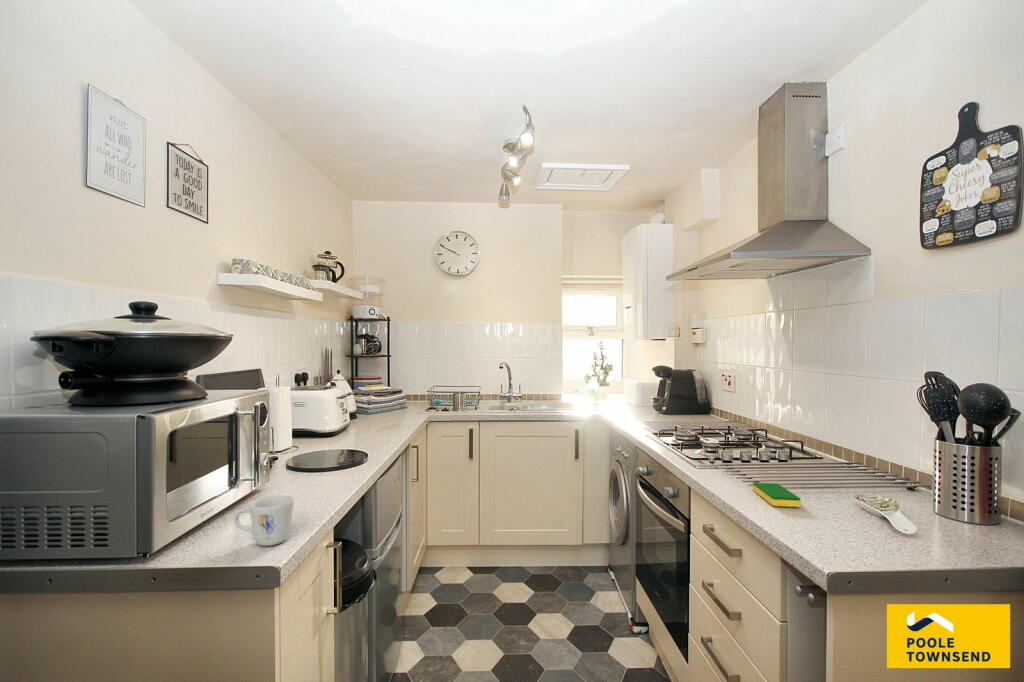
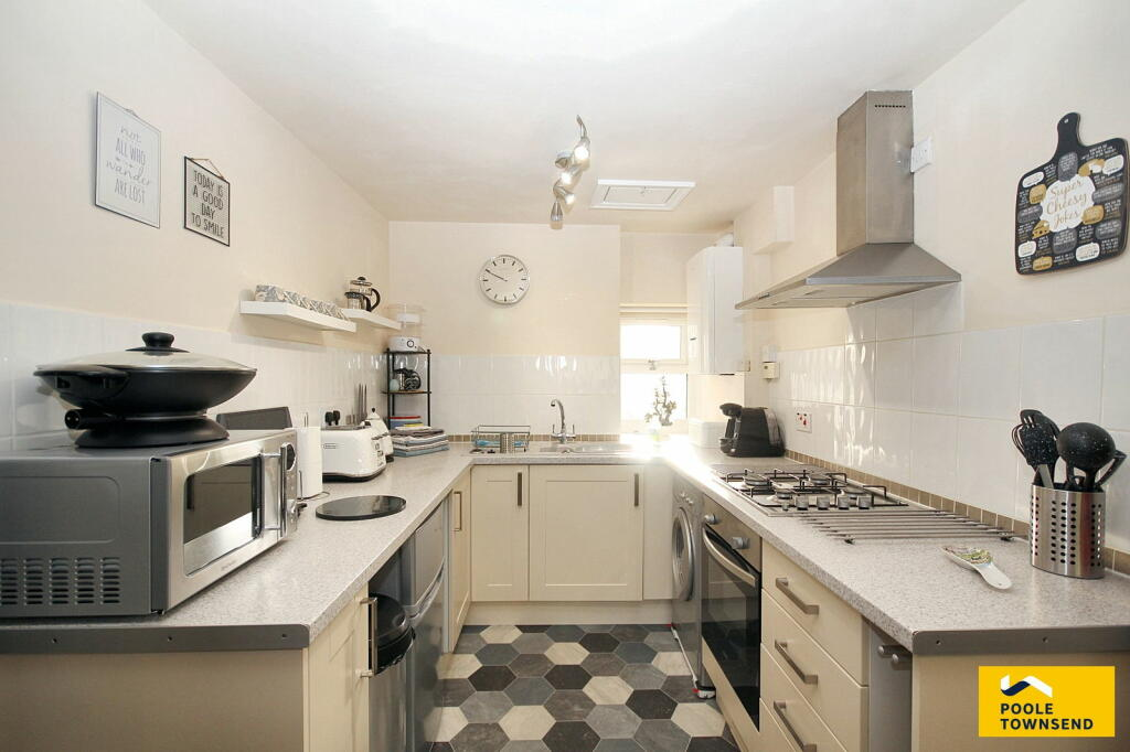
- dish sponge (775, 494)
- mug (263, 521)
